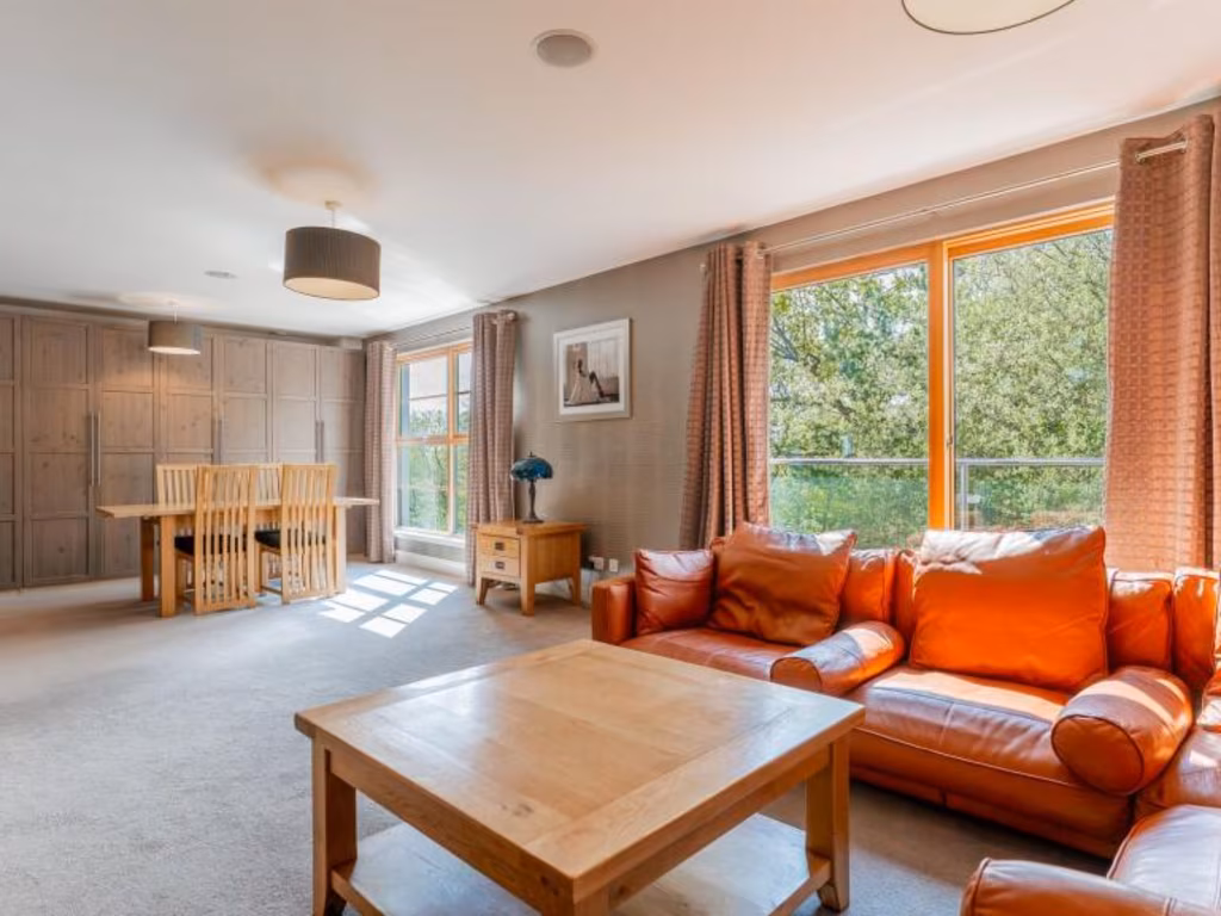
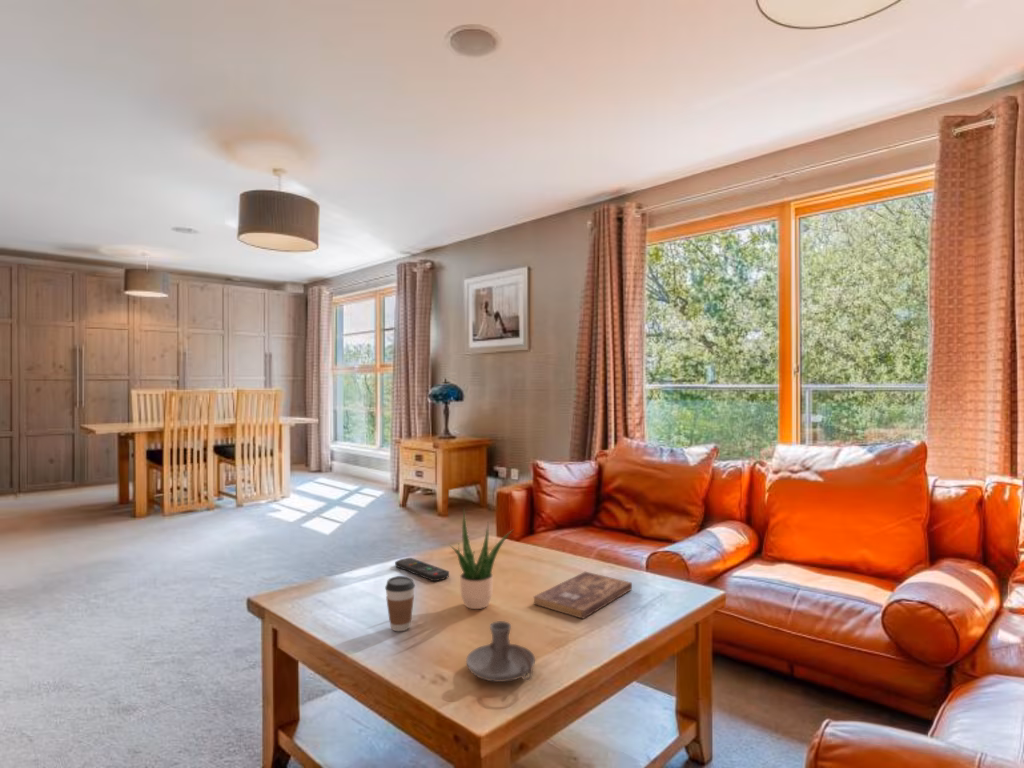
+ bible (585, 592)
+ candle holder (505, 651)
+ potted plant (478, 558)
+ remote control (421, 568)
+ coffee cup (400, 603)
